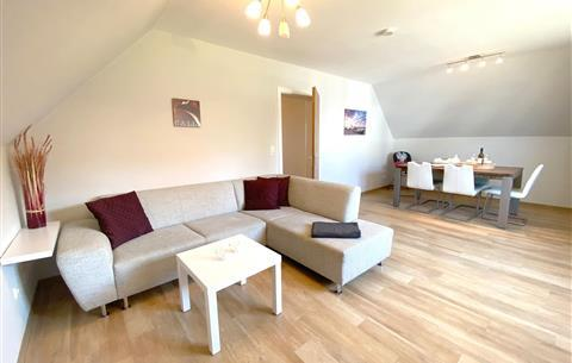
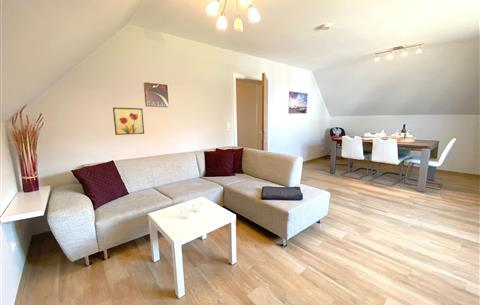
+ wall art (129, 121)
